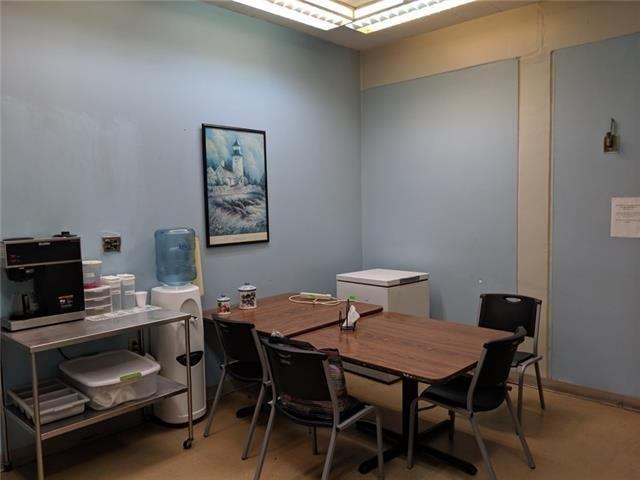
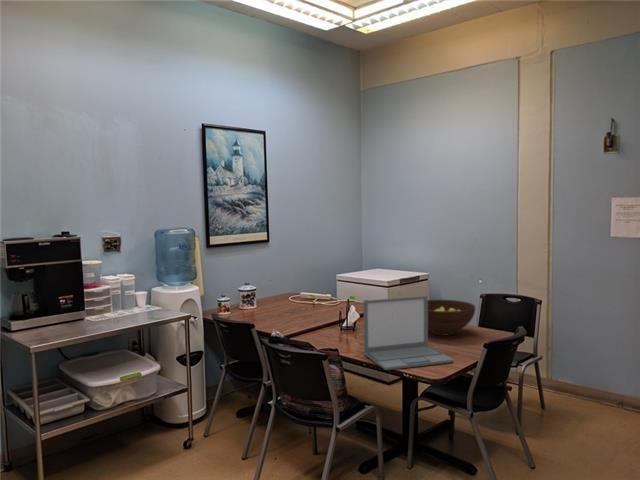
+ laptop (407, 330)
+ fruit bowl (443, 319)
